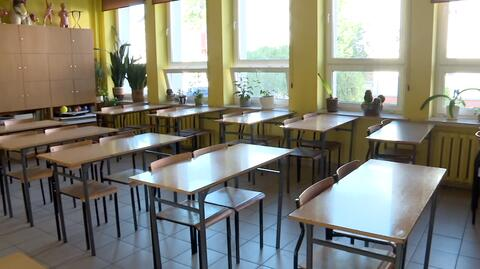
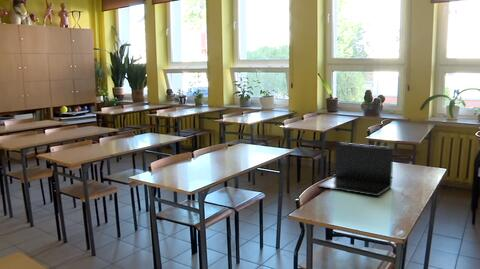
+ laptop (355, 167)
